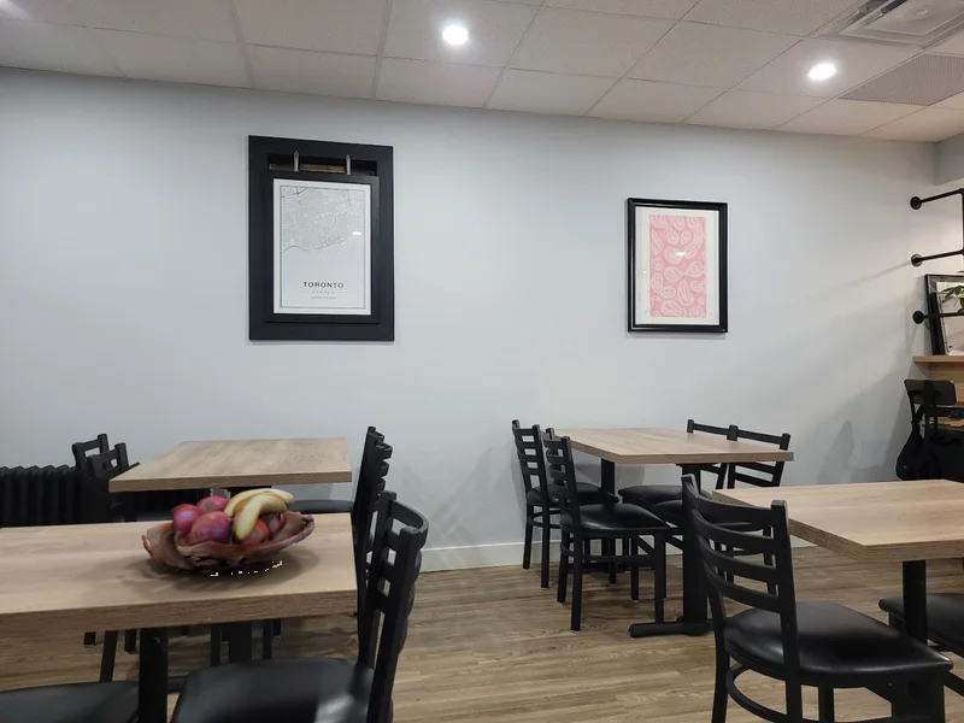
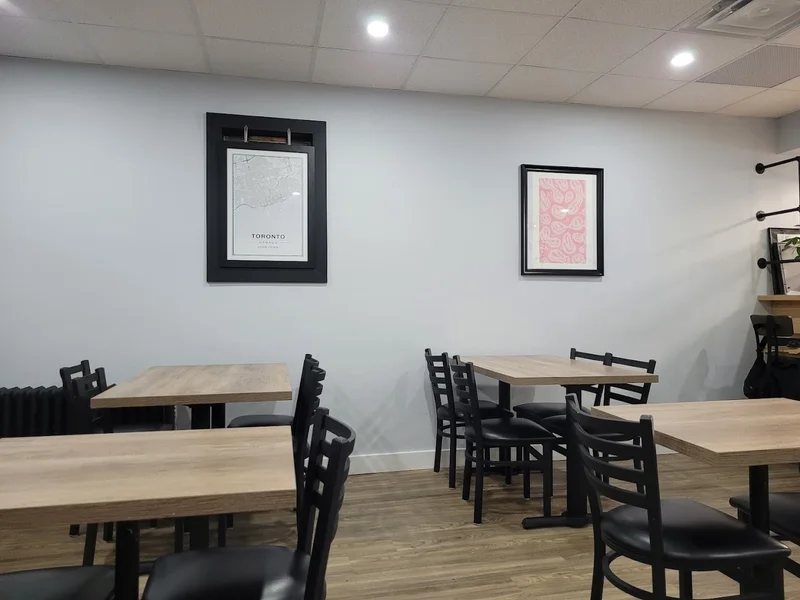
- fruit basket (233, 527)
